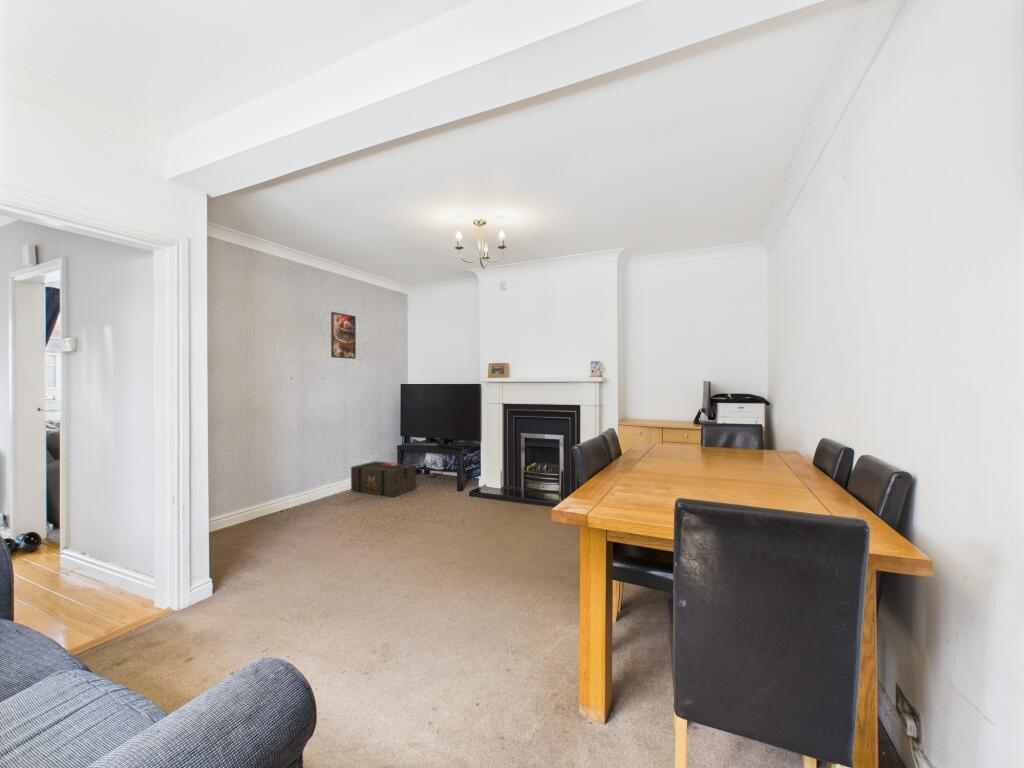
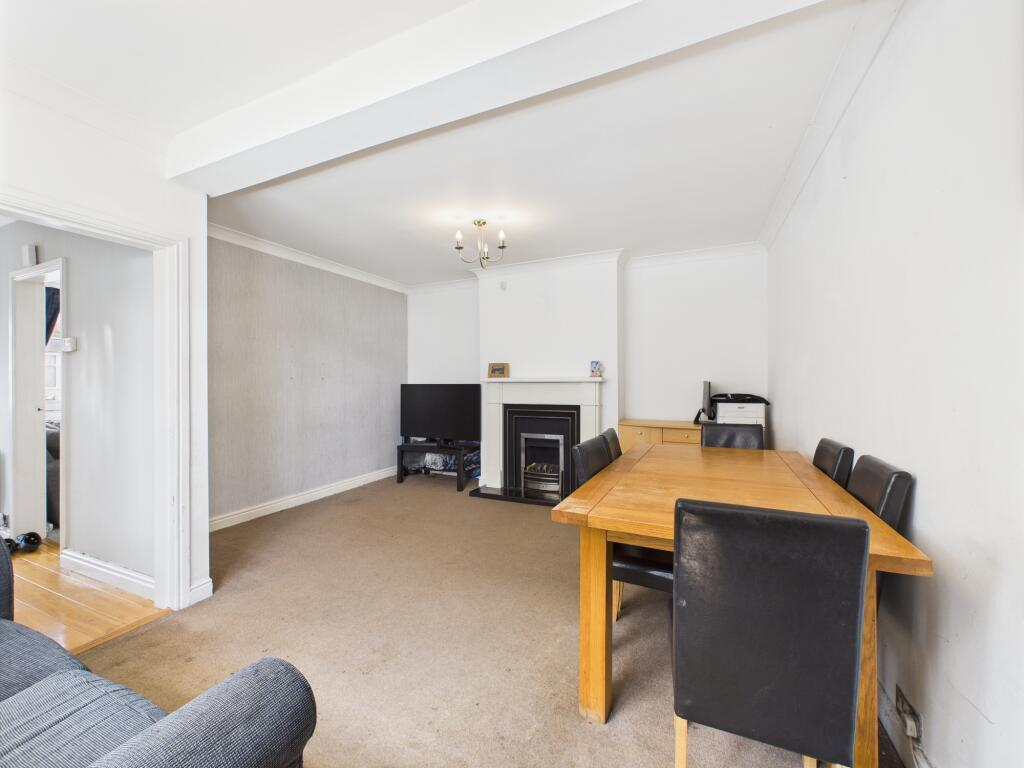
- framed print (343, 336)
- cardboard box (383, 477)
